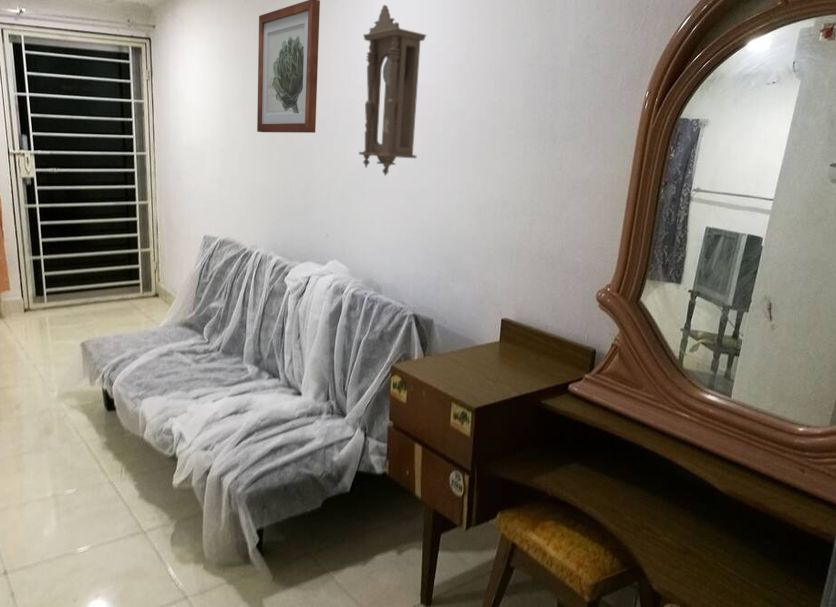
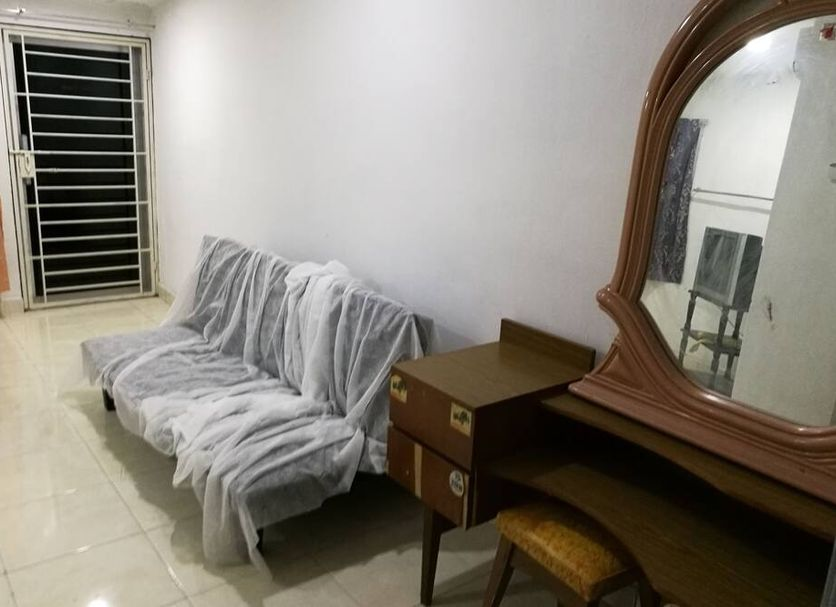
- wall art (285, 71)
- pendulum clock (390, 94)
